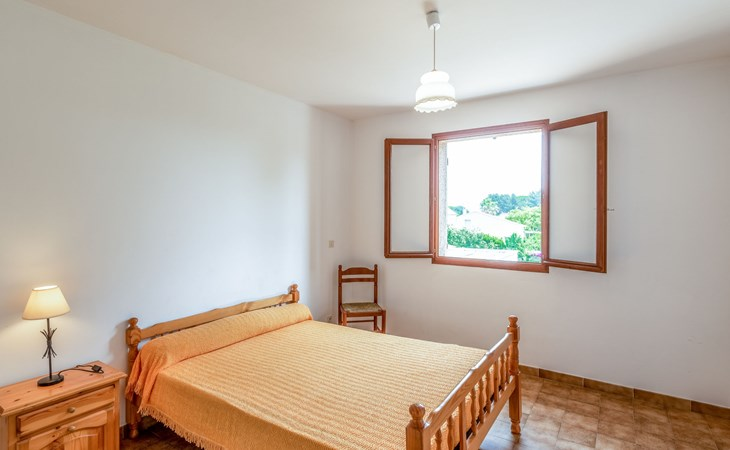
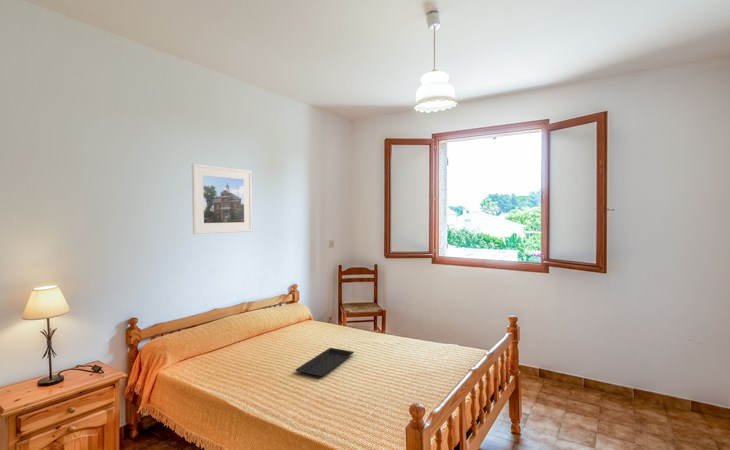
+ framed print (224, 200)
+ serving tray (326, 362)
